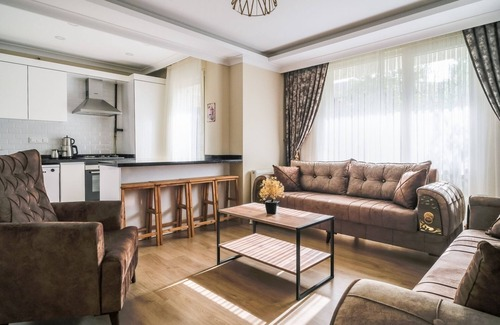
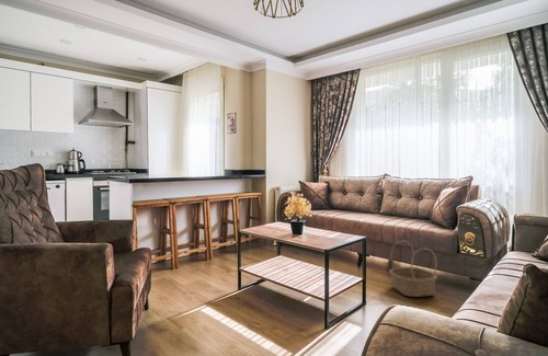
+ basket (412, 267)
